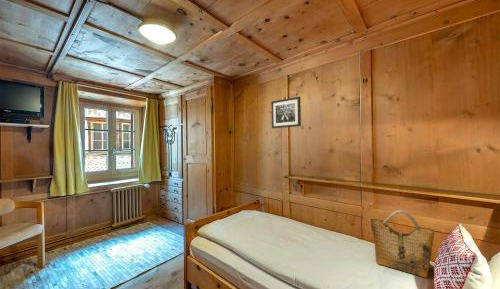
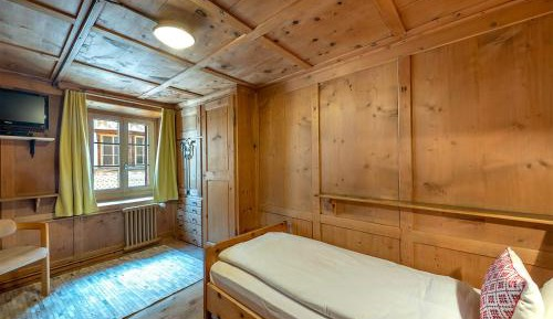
- wall art (285, 113)
- grocery bag (400, 237)
